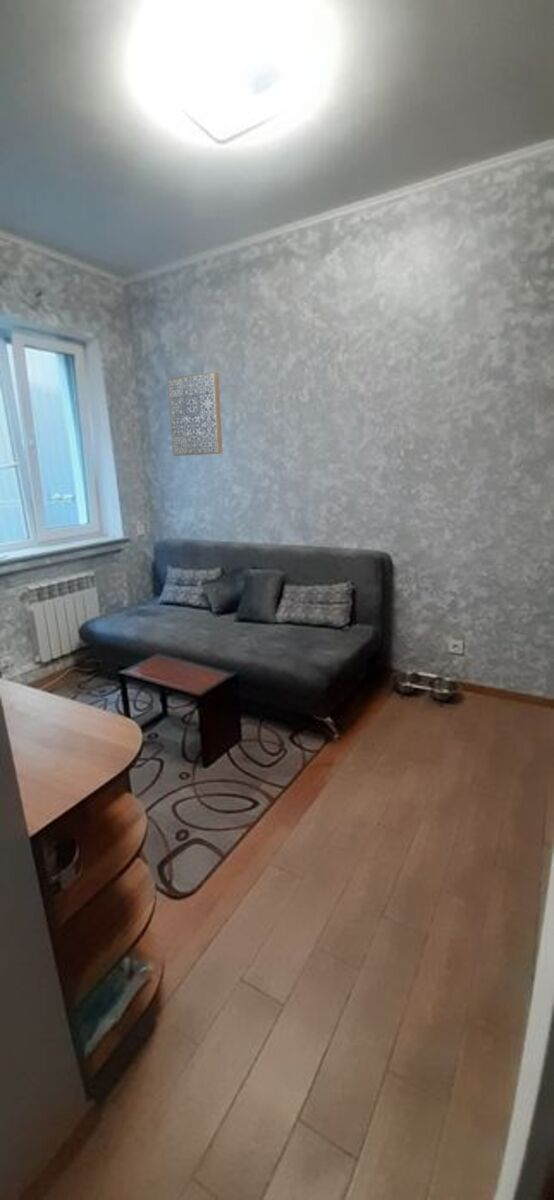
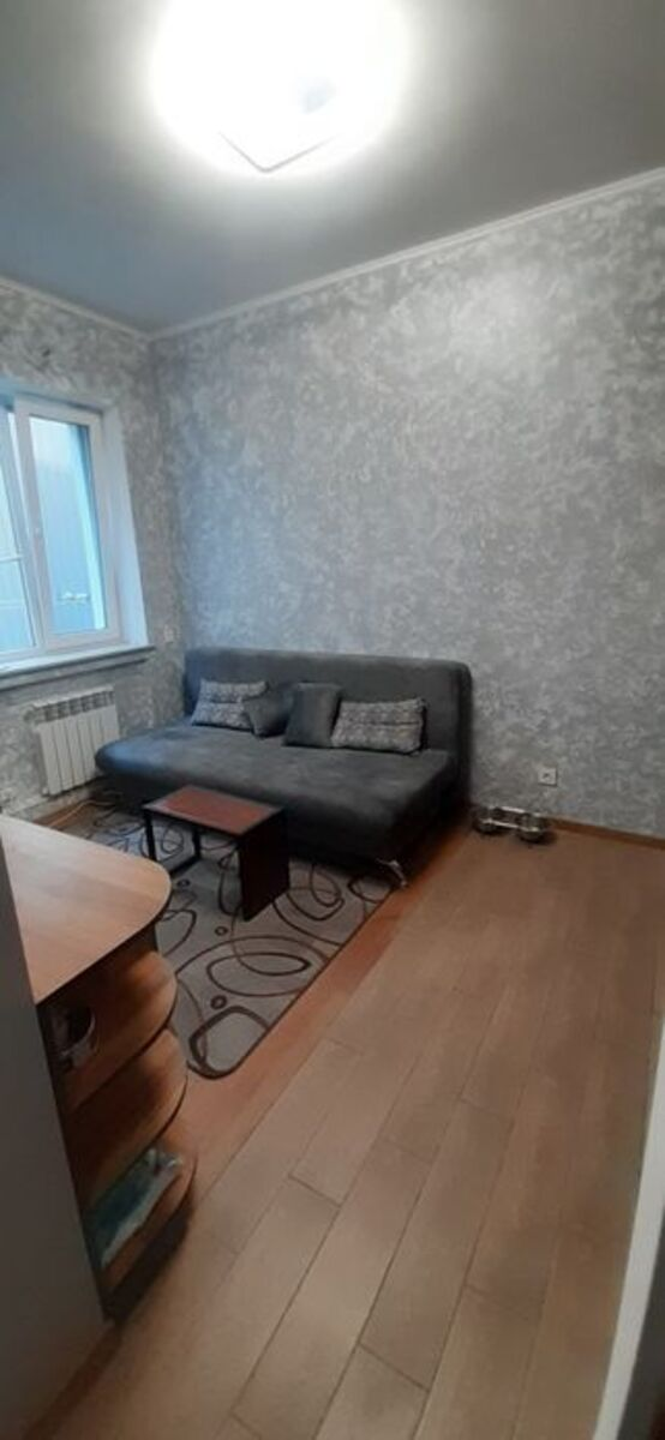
- wall art (194, 416)
